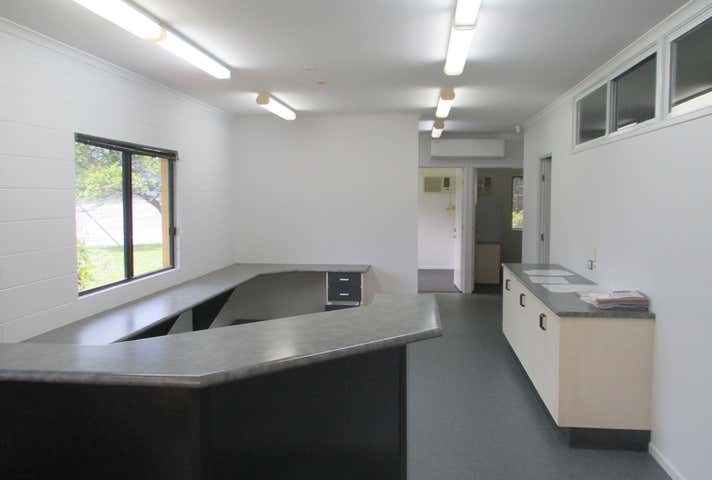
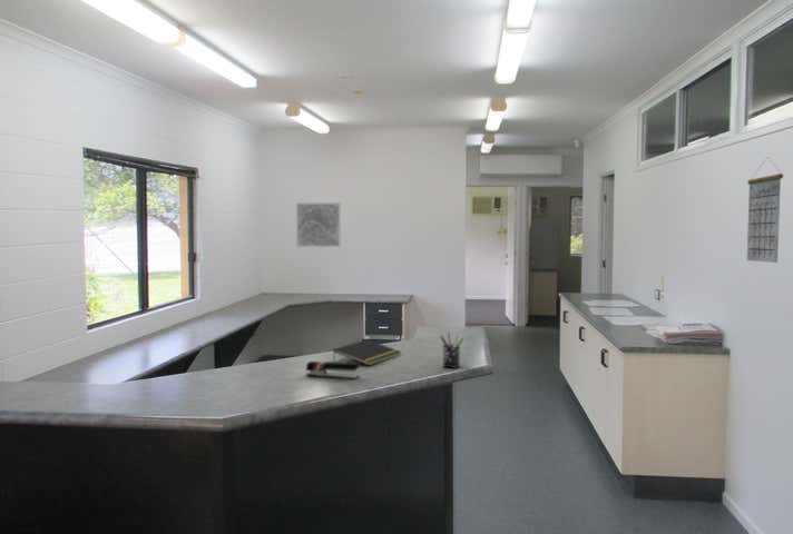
+ notepad (368, 352)
+ calendar (763, 209)
+ stapler (332, 368)
+ wall art (317, 225)
+ pen holder (452, 349)
